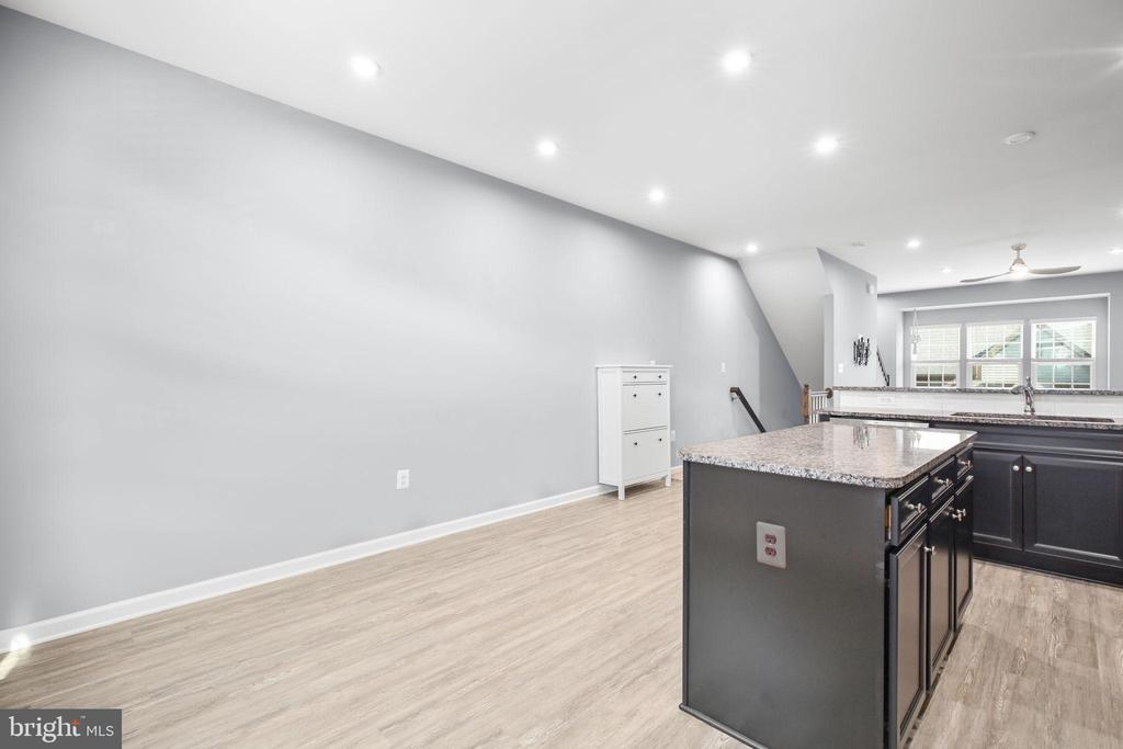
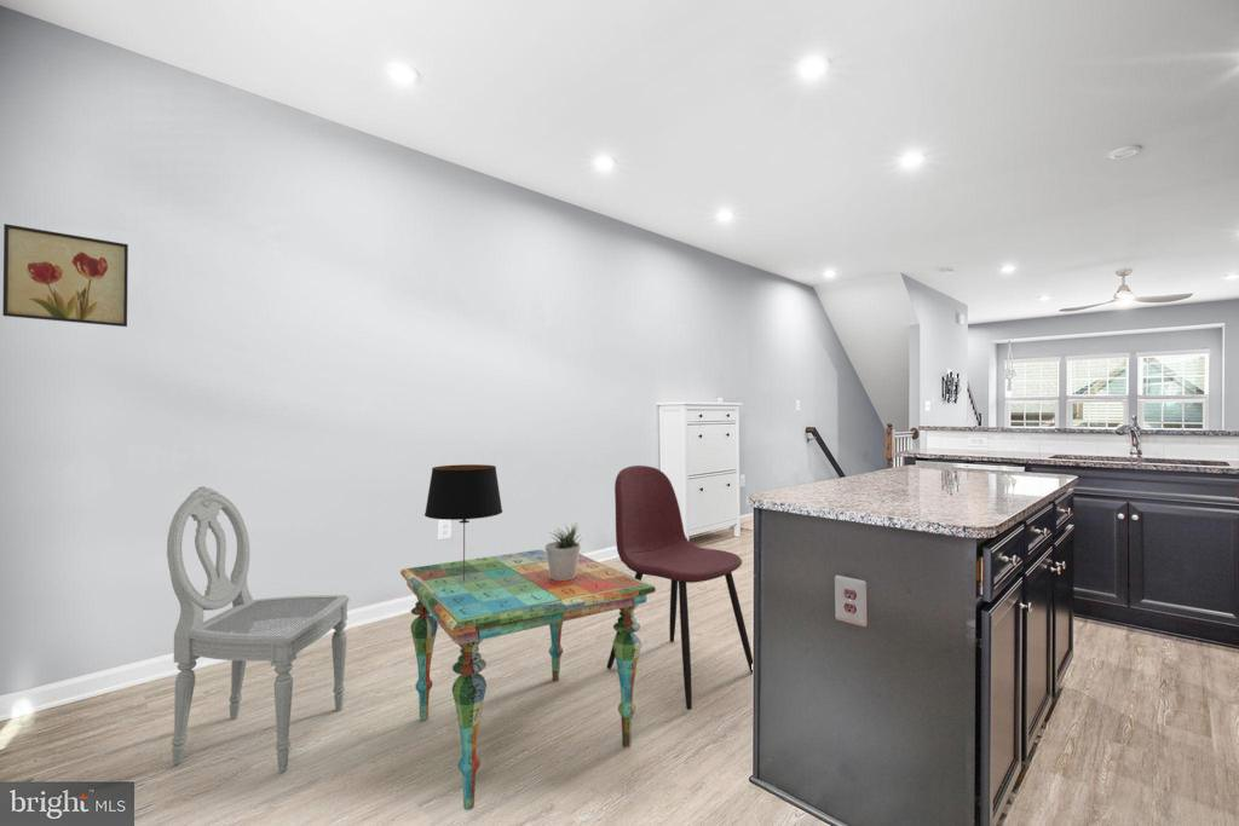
+ dining chair (261, 611)
+ table lamp (463, 522)
+ side table (515, 631)
+ potted plant (563, 549)
+ dining chair (675, 568)
+ wall art (69, 278)
